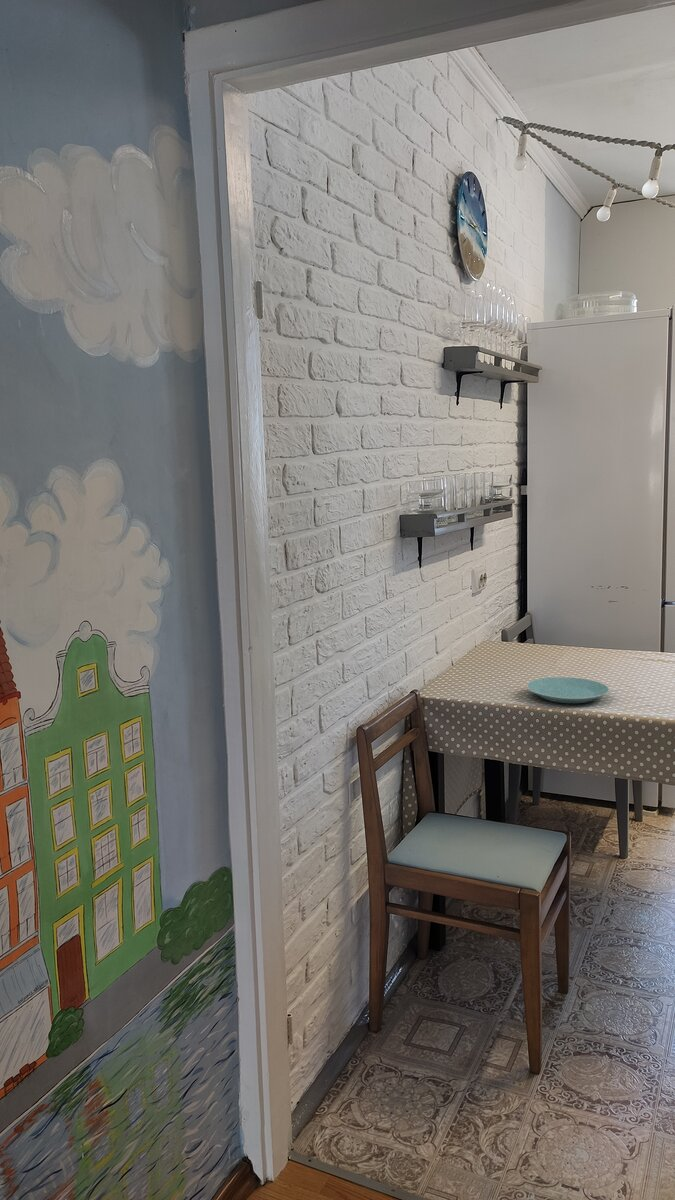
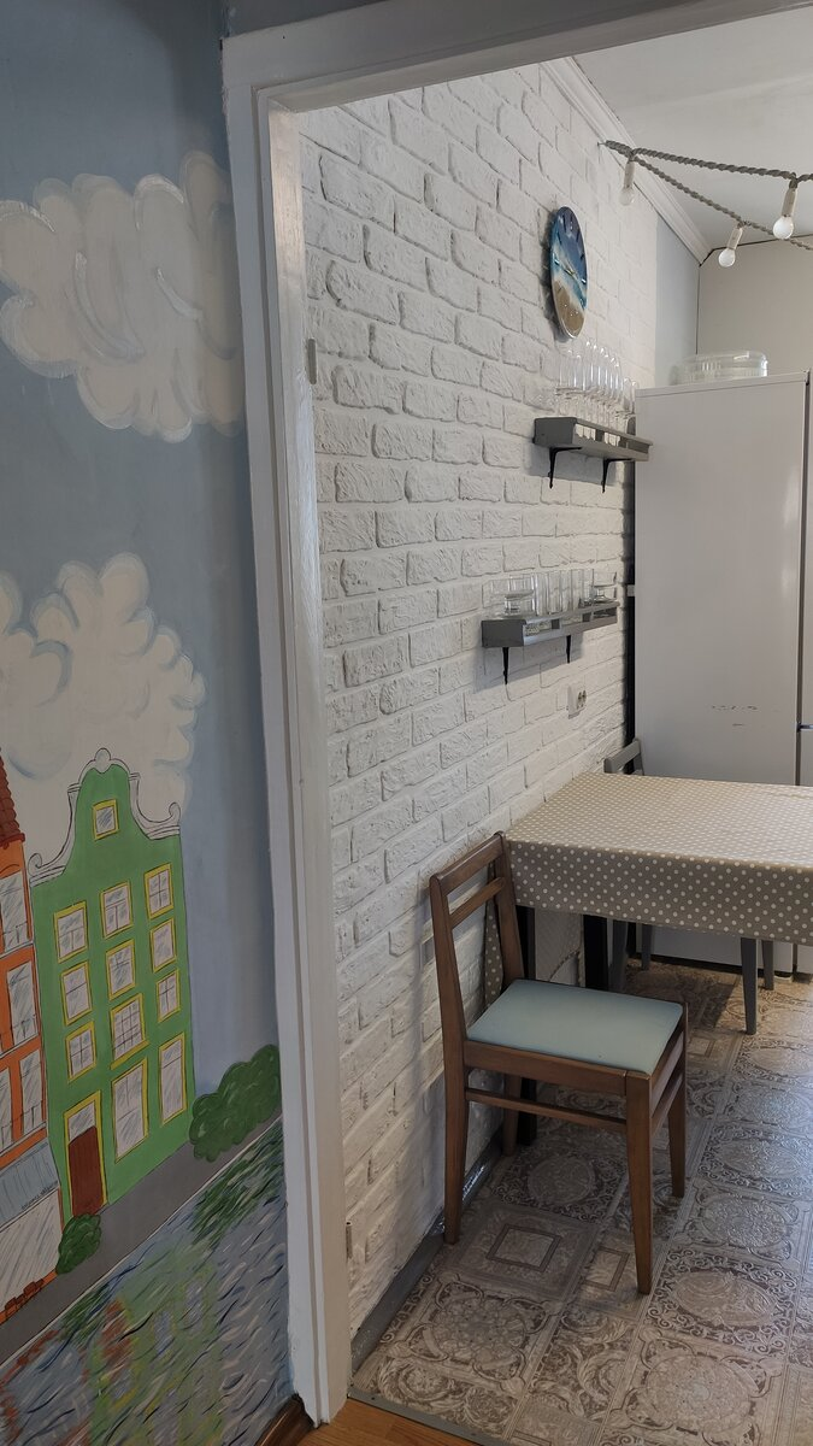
- plate (567, 691)
